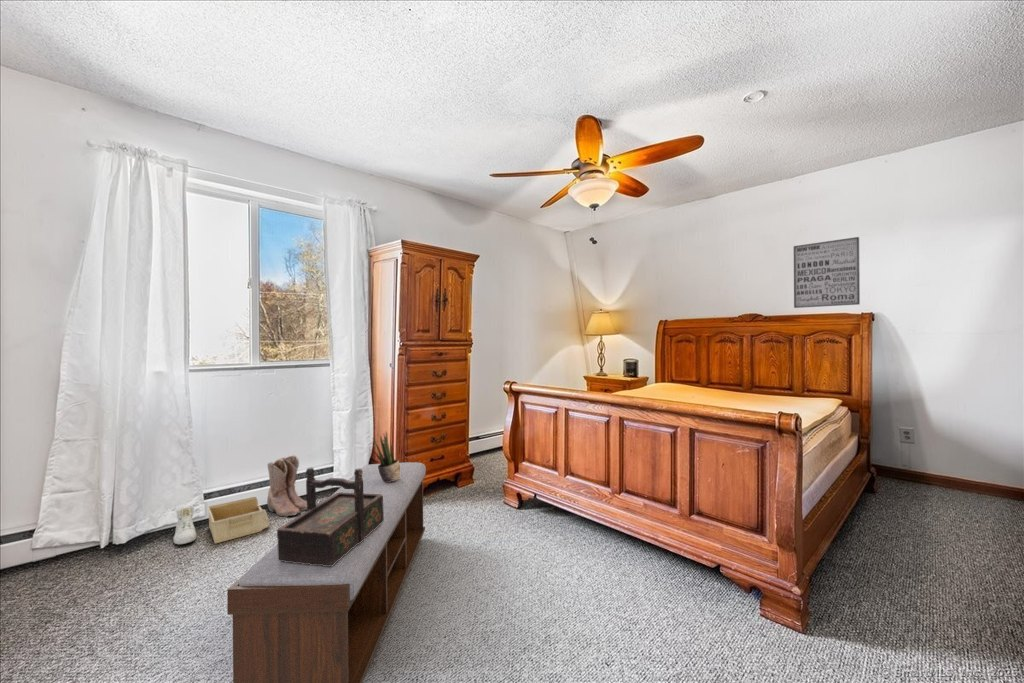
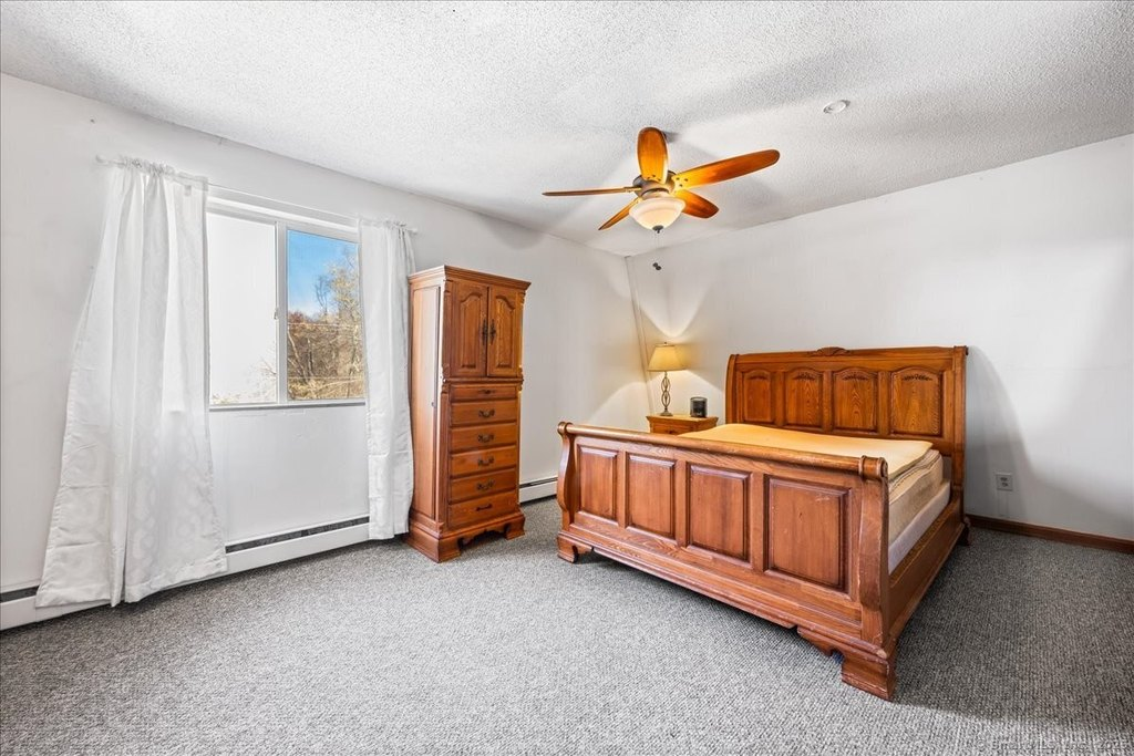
- wall art (825, 274)
- decorative box (335, 503)
- potted plant (386, 455)
- storage bin (238, 517)
- bench (360, 551)
- boots (289, 483)
- sneaker (184, 523)
